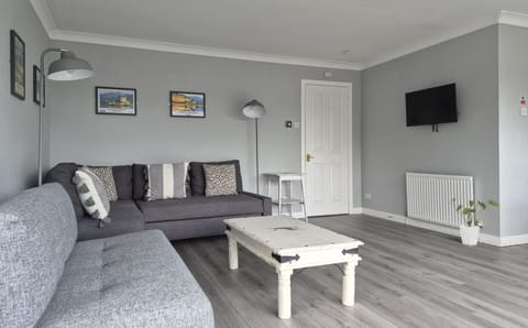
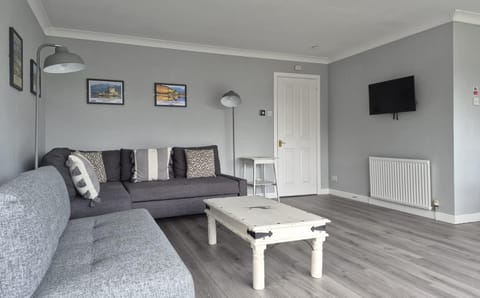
- house plant (472, 220)
